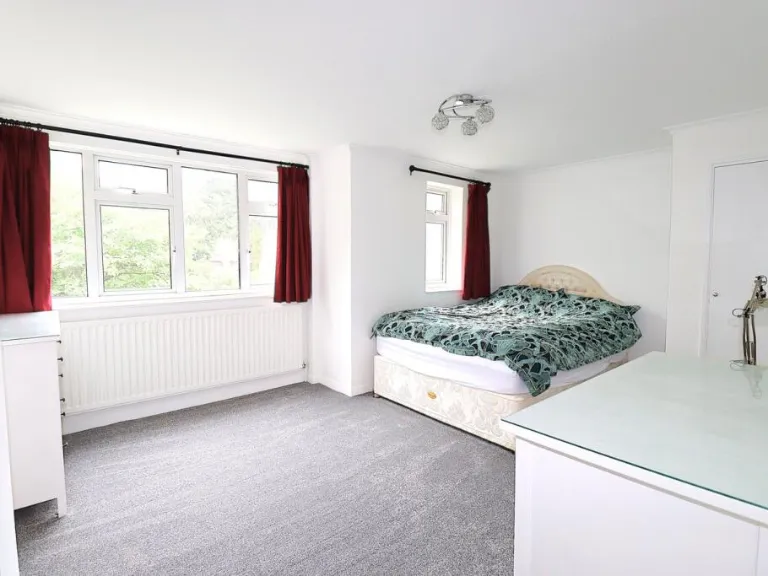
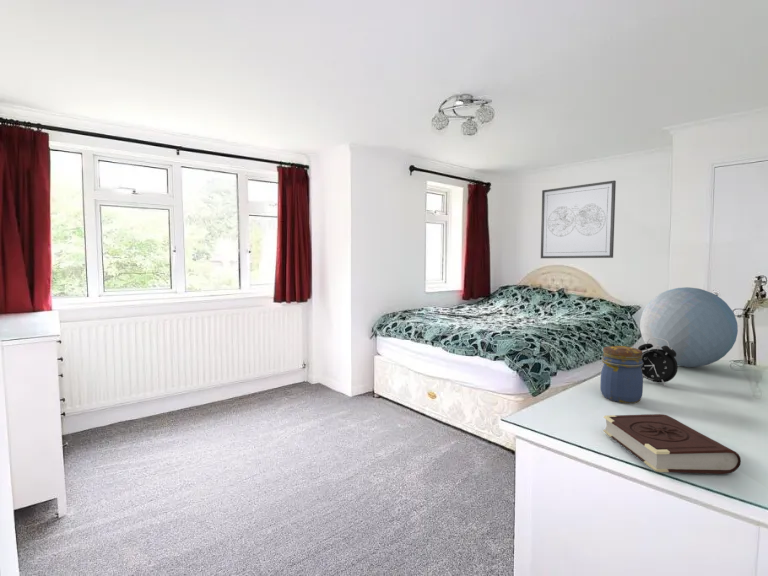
+ wall art (575, 222)
+ alarm clock (655, 360)
+ decorative orb (686, 326)
+ book (665, 440)
+ jar (623, 372)
